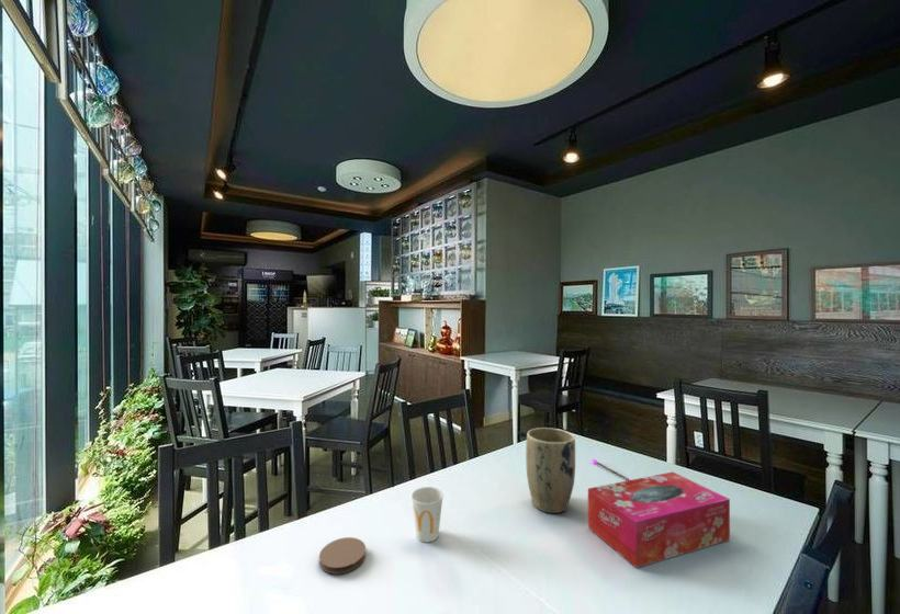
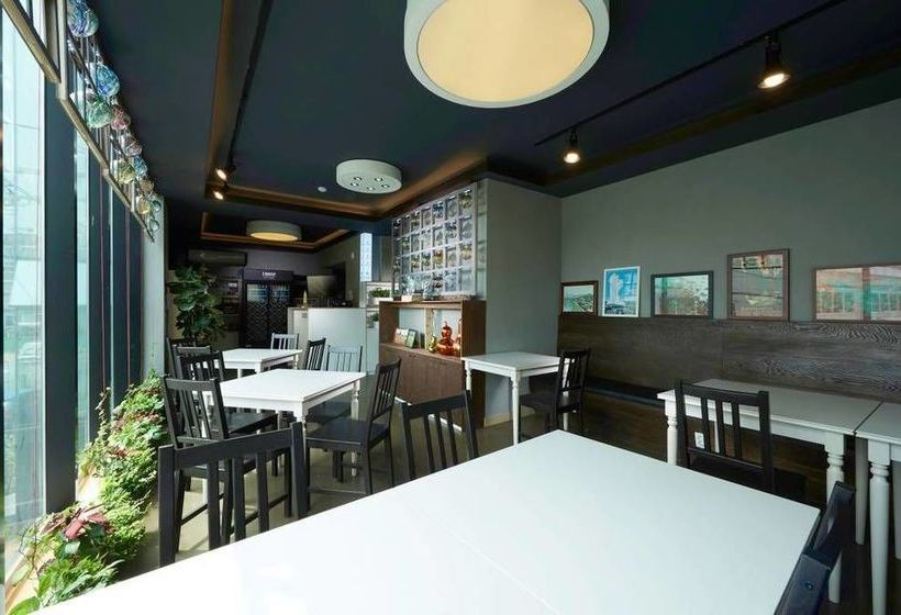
- cup (427, 514)
- coaster (342, 554)
- magic staff (611, 470)
- tissue box (656, 513)
- plant pot (550, 469)
